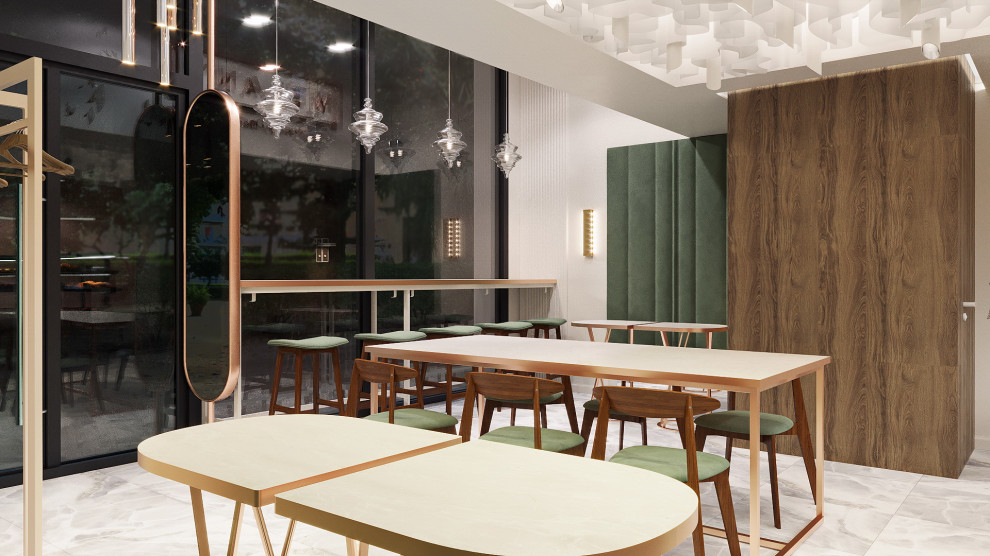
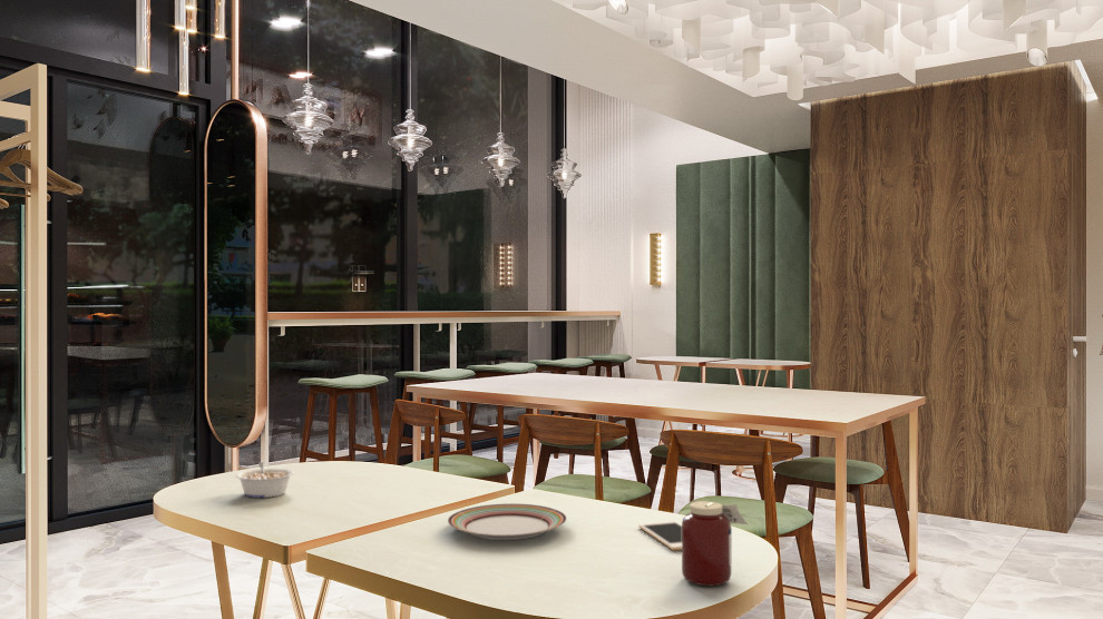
+ legume (263, 481)
+ cell phone (673, 534)
+ jar (711, 539)
+ plate (507, 523)
